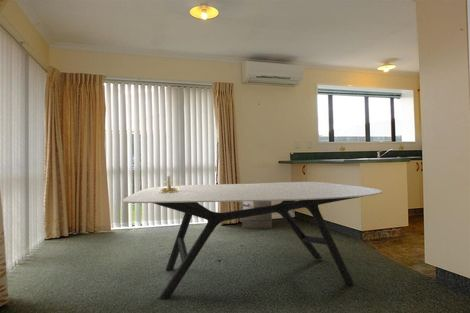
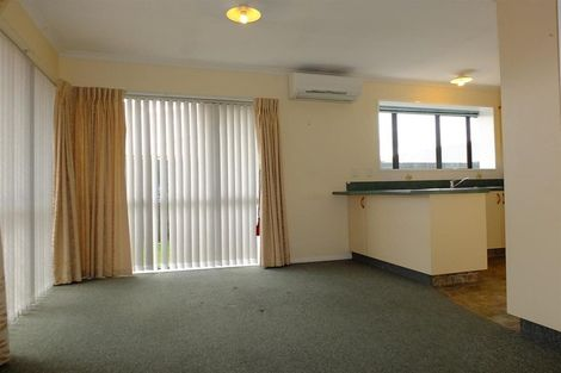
- candle holder (169, 180)
- wooden crate (256, 207)
- dining table (244, 217)
